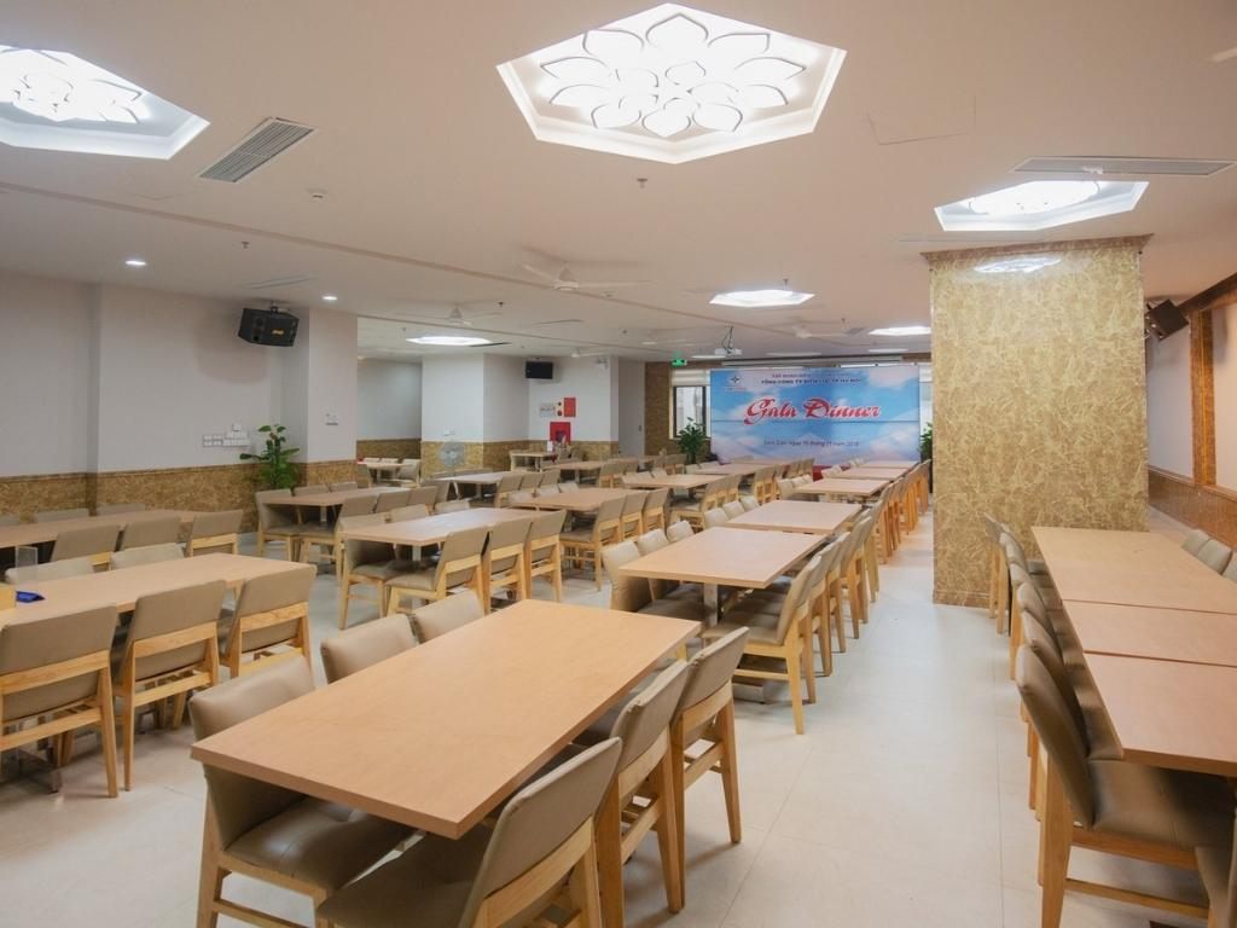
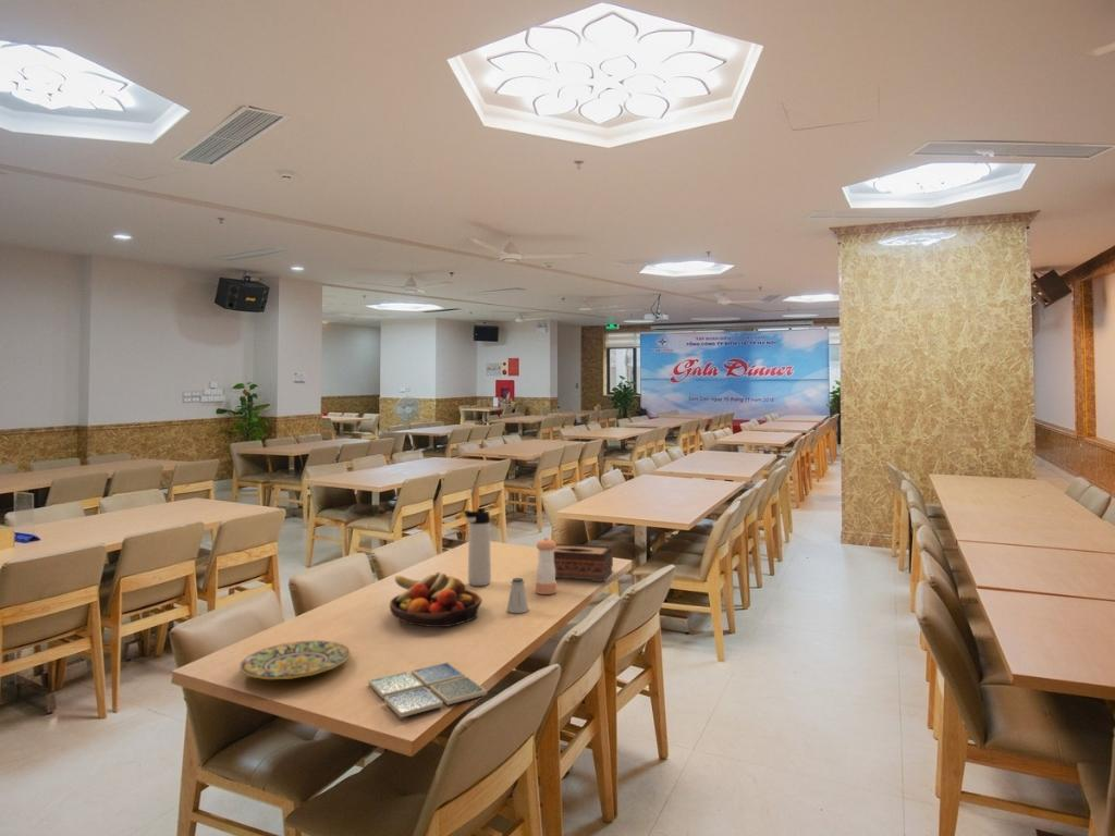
+ drink coaster (426, 686)
+ thermos bottle (476, 546)
+ fruit bowl (434, 595)
+ plate (296, 663)
+ pepper shaker (546, 564)
+ tissue box (576, 561)
+ saltshaker (517, 594)
